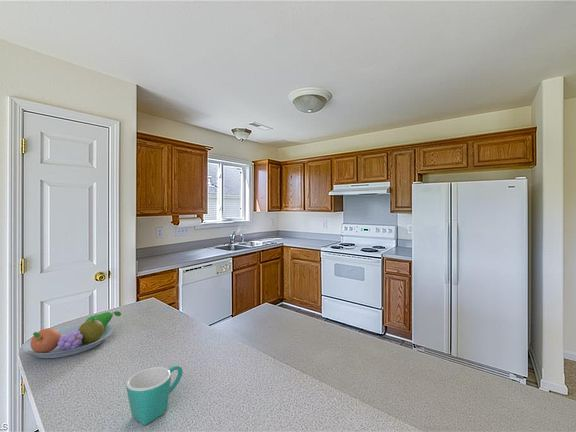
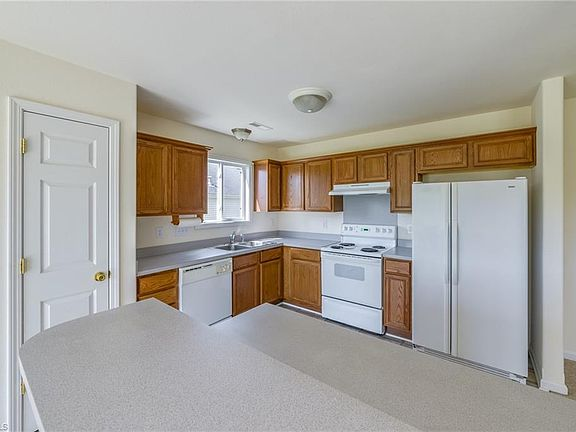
- fruit bowl (75, 329)
- mug (157, 390)
